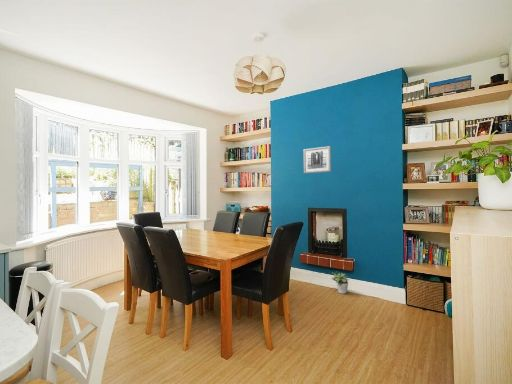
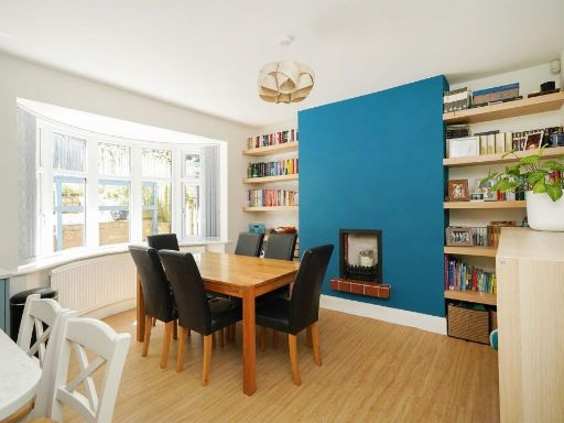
- potted plant (339, 282)
- wall art (316, 160)
